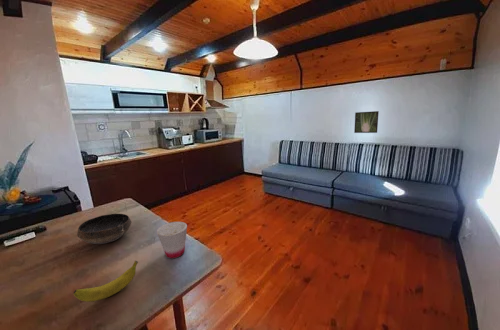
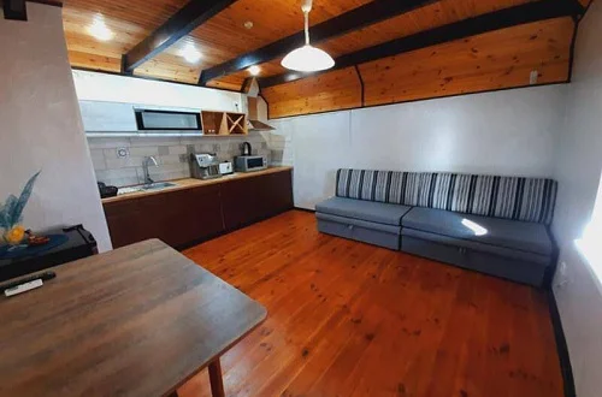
- cup (173, 240)
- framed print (366, 122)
- banana (110, 284)
- bowl (106, 230)
